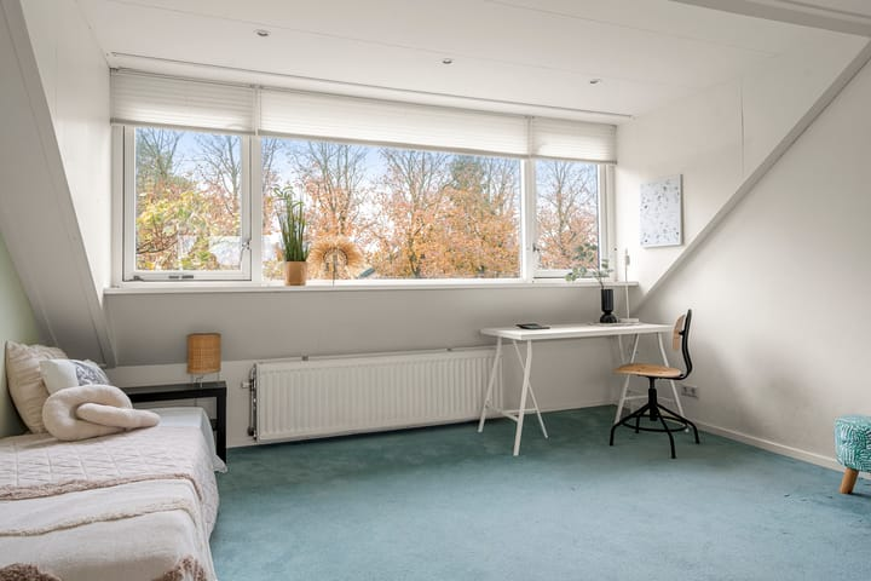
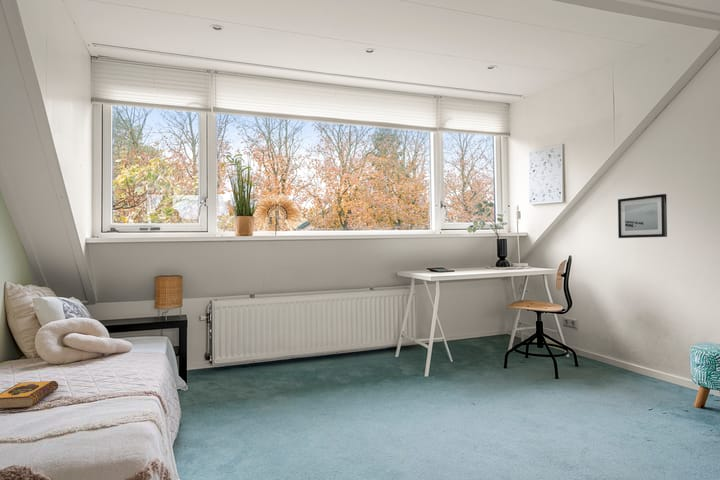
+ wall art (641, 217)
+ hardback book (26, 394)
